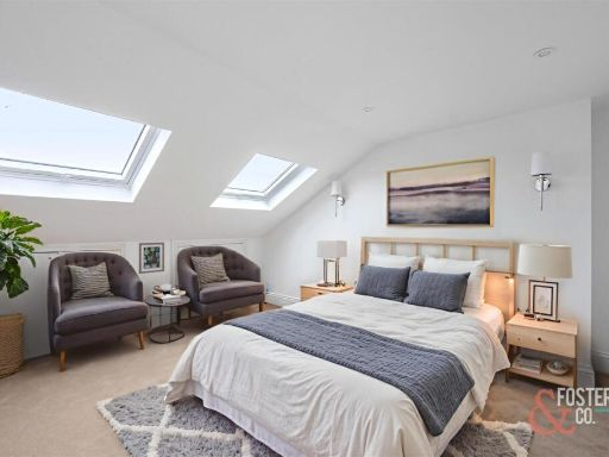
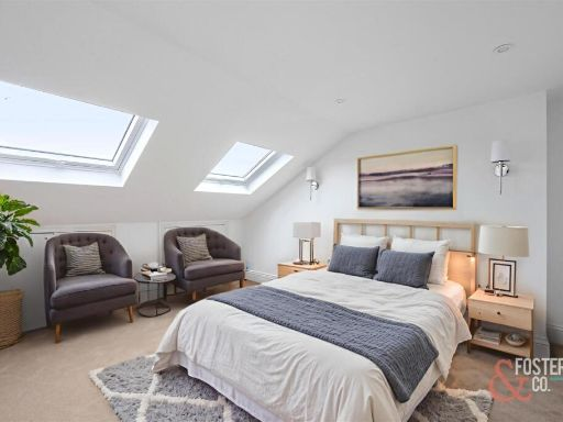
- wall art (151, 257)
